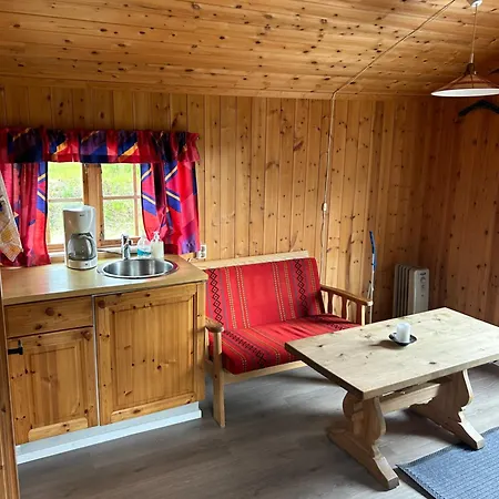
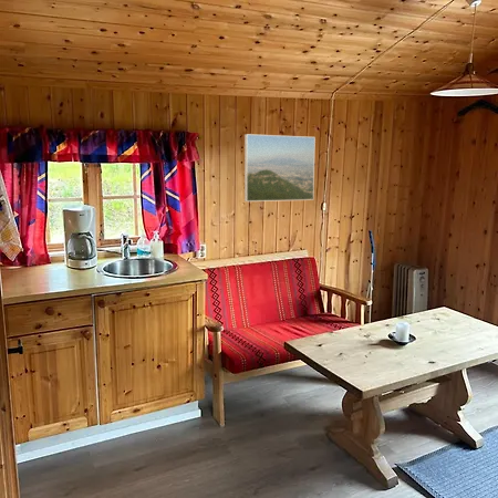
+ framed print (280, 168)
